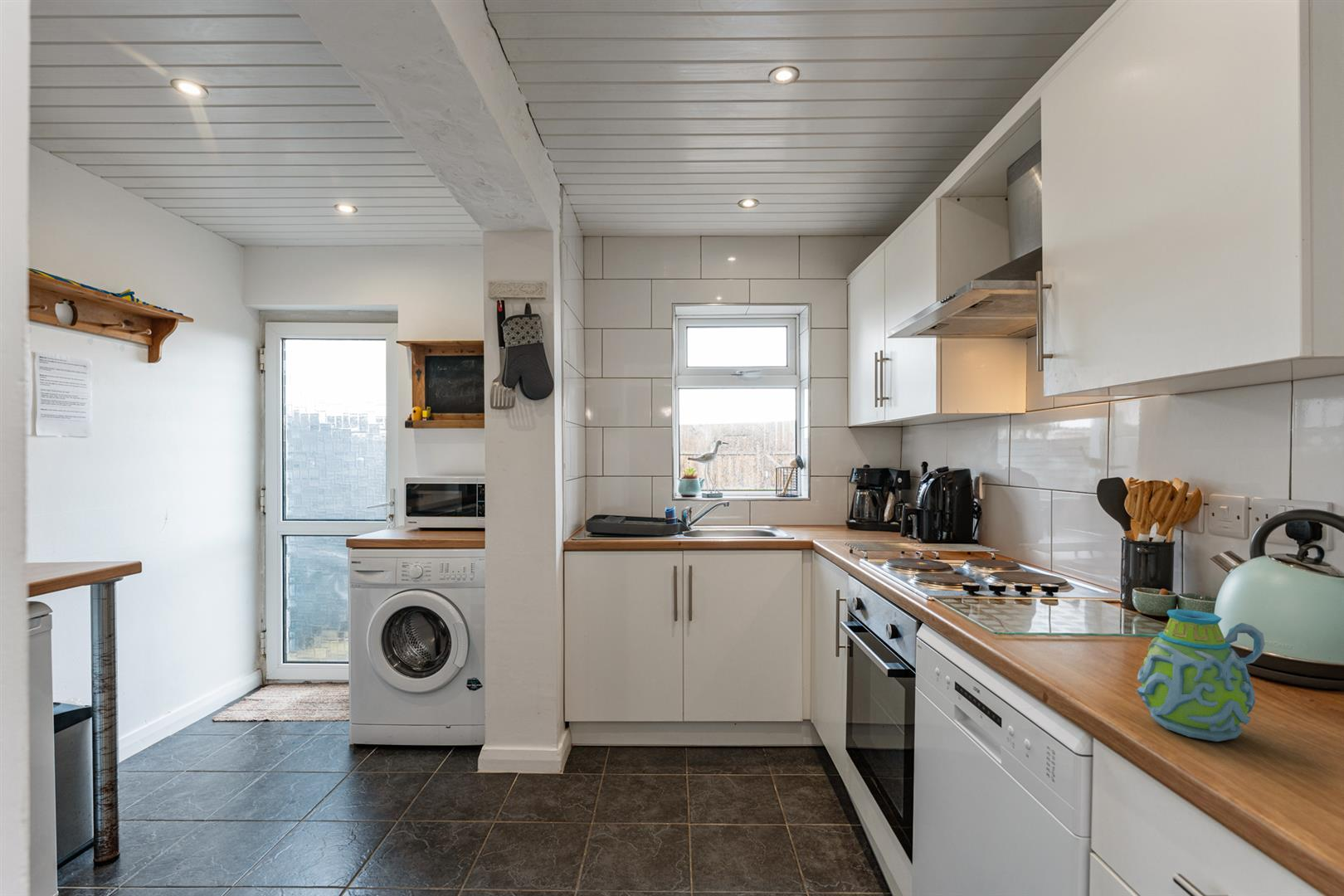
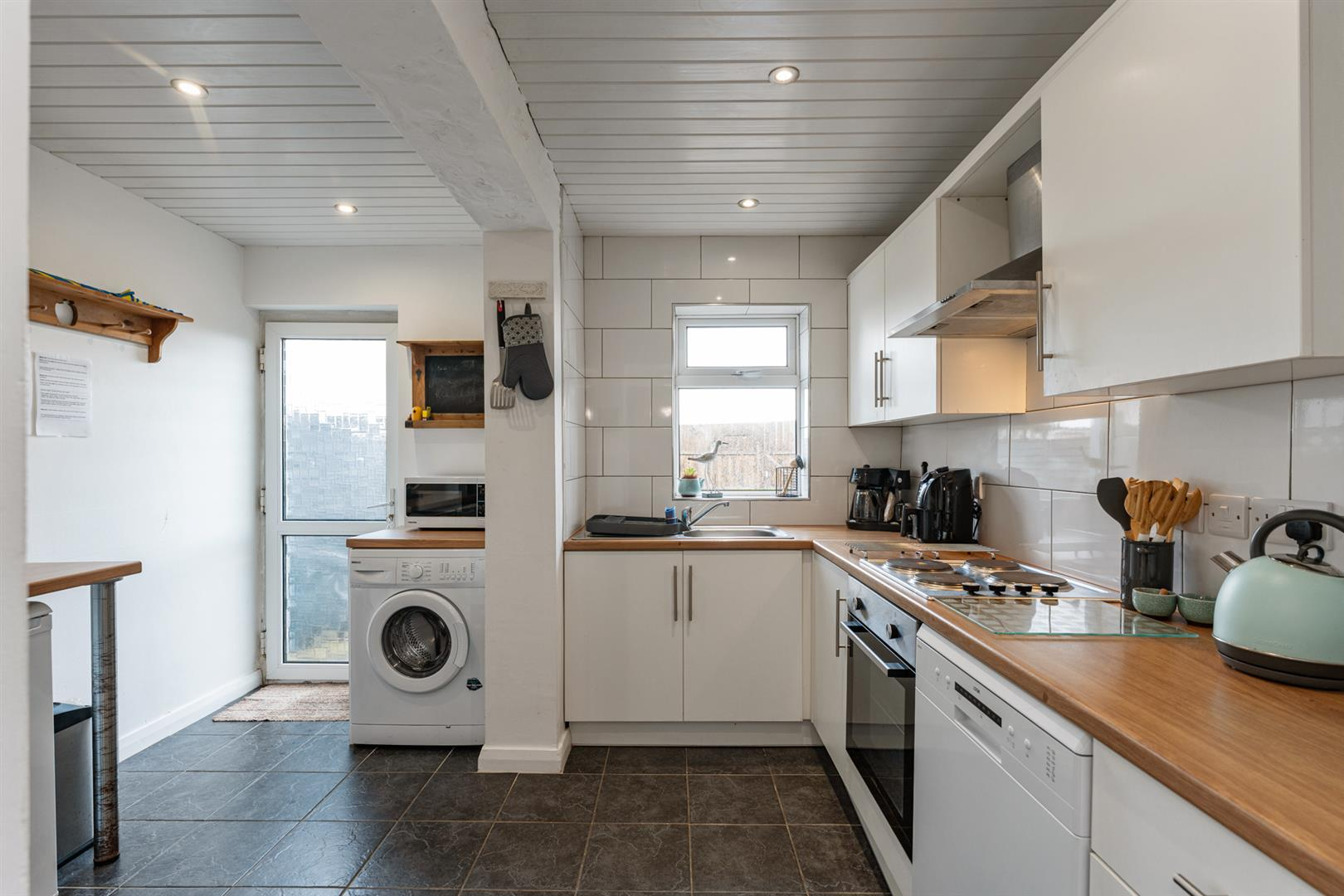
- mug (1205, 670)
